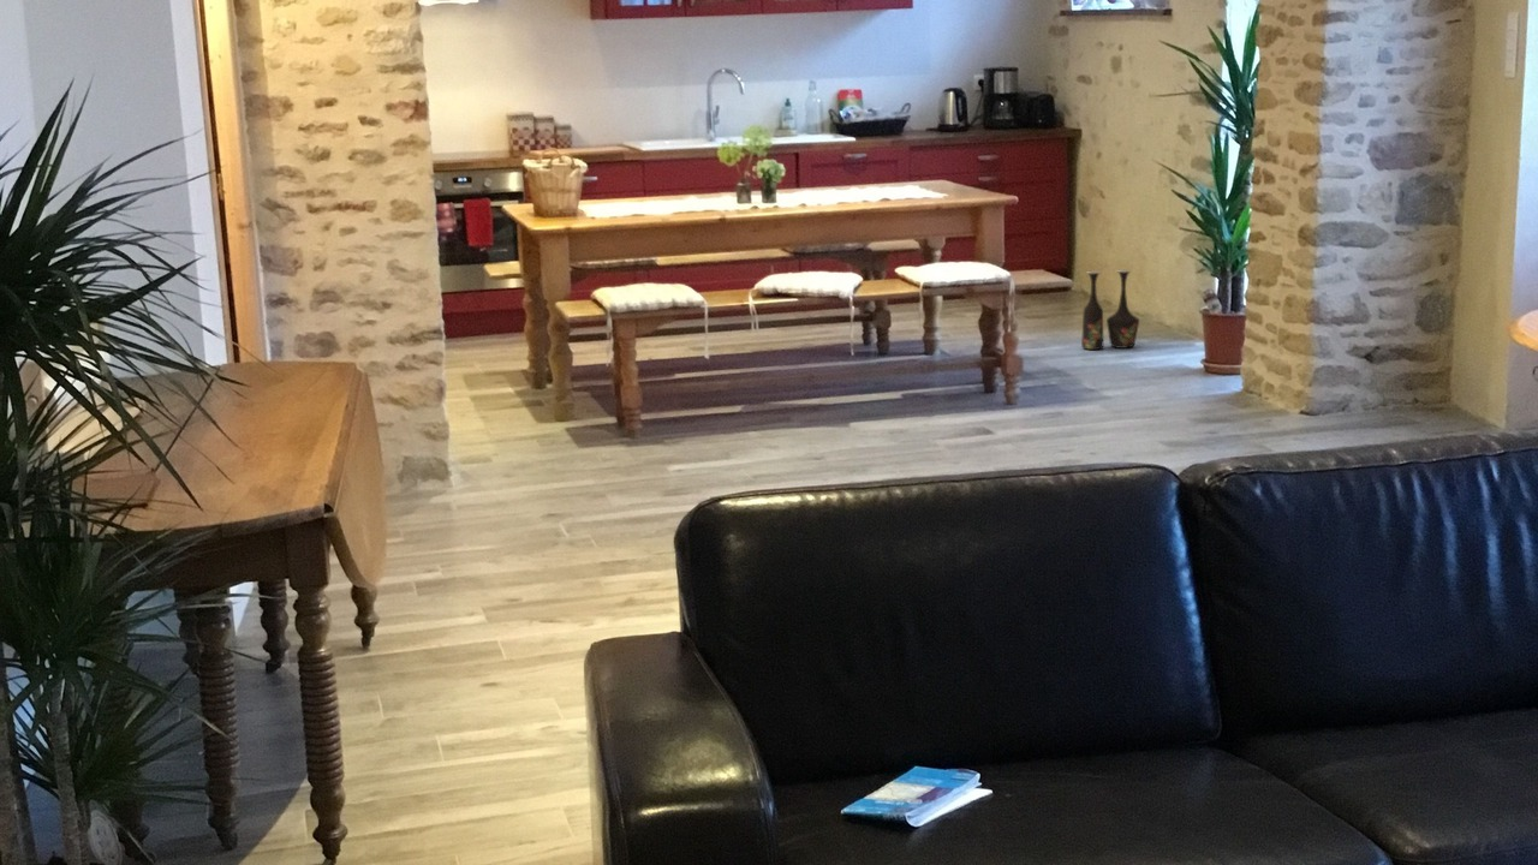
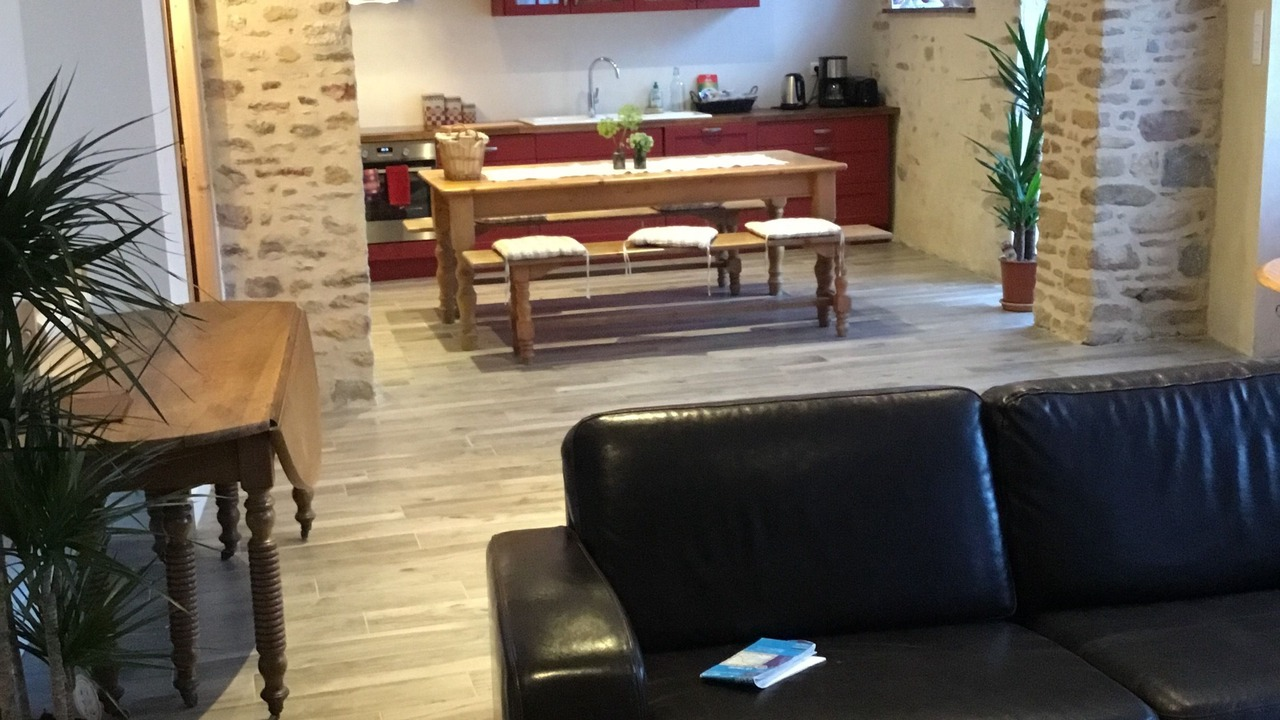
- vase (1114, 314)
